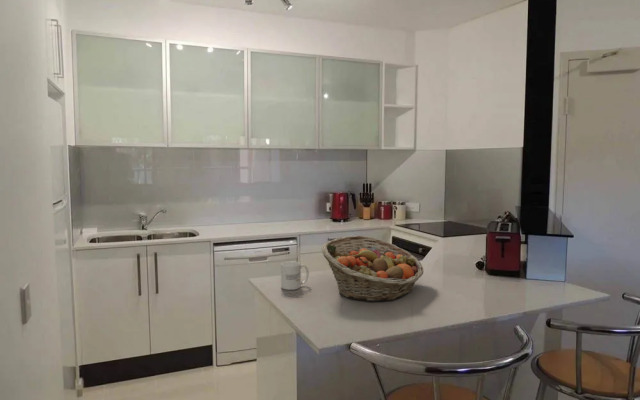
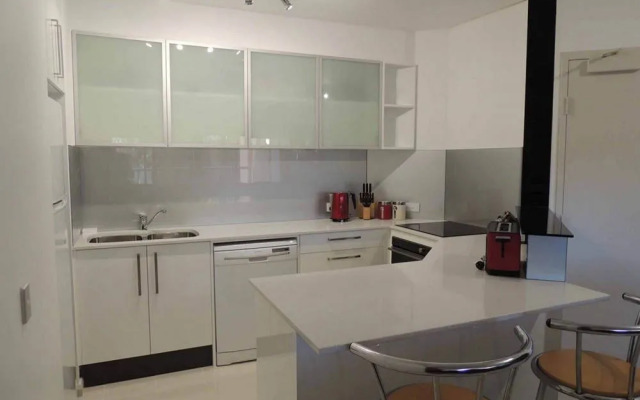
- fruit basket (372, 266)
- mug (293, 274)
